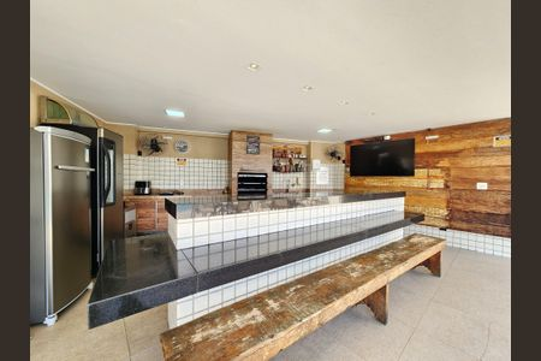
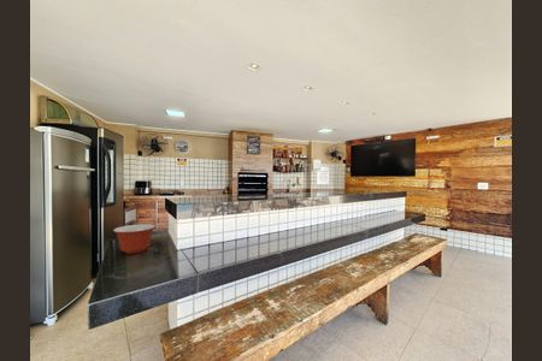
+ mixing bowl (135, 238)
